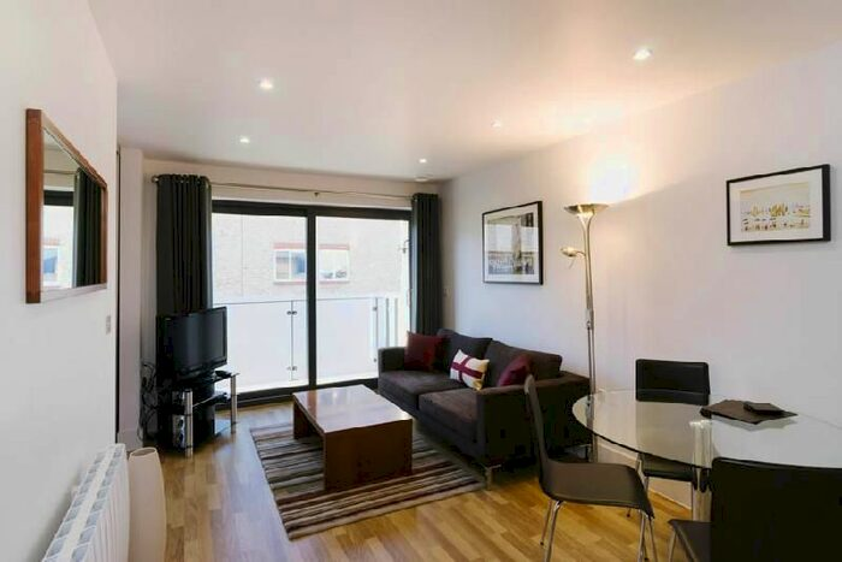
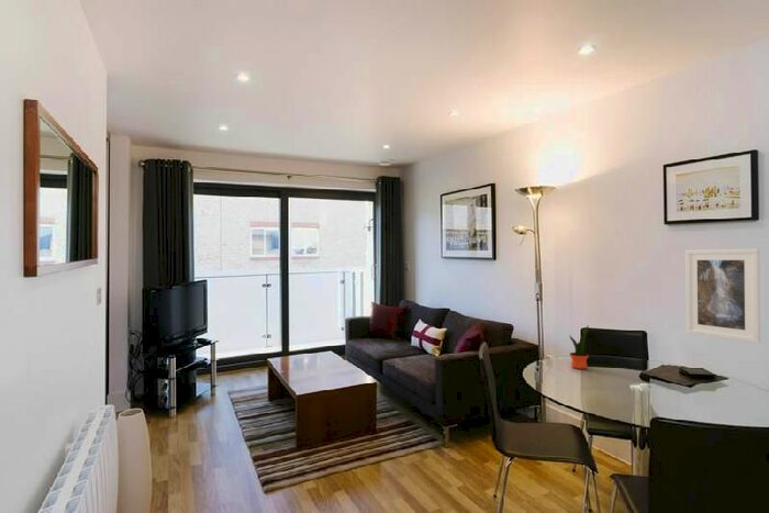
+ potted plant (580, 346)
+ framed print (720, 293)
